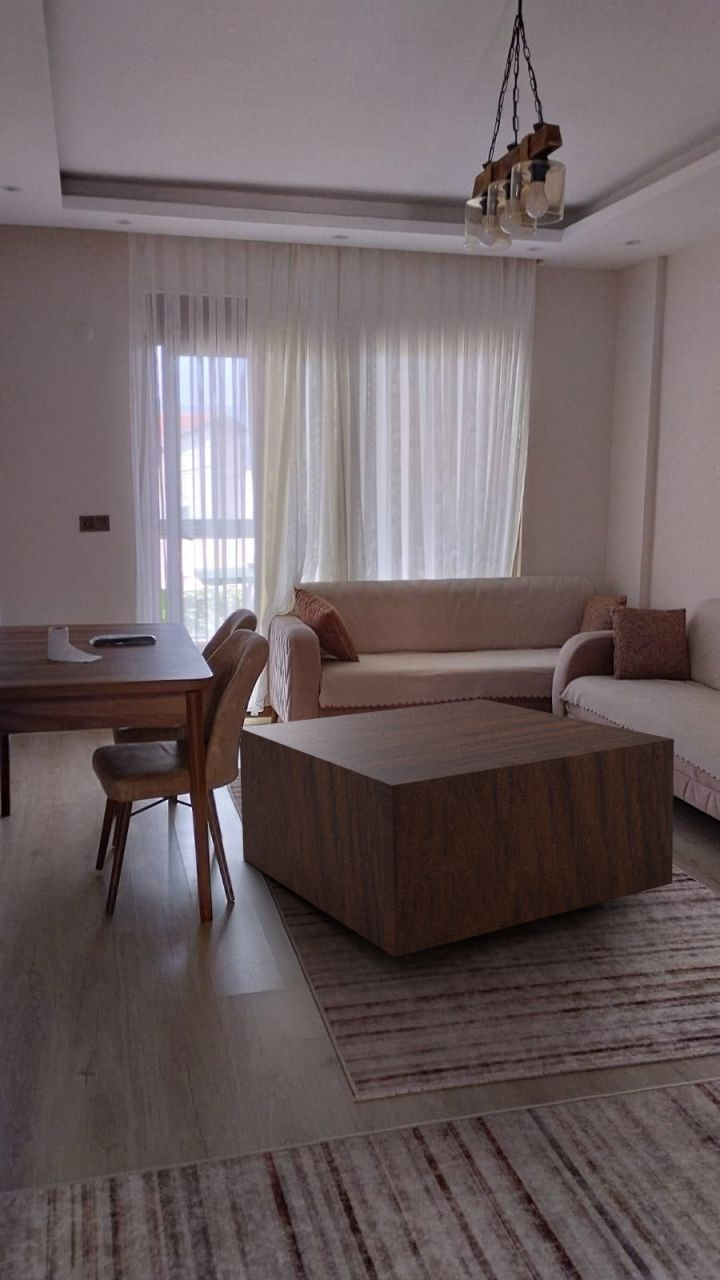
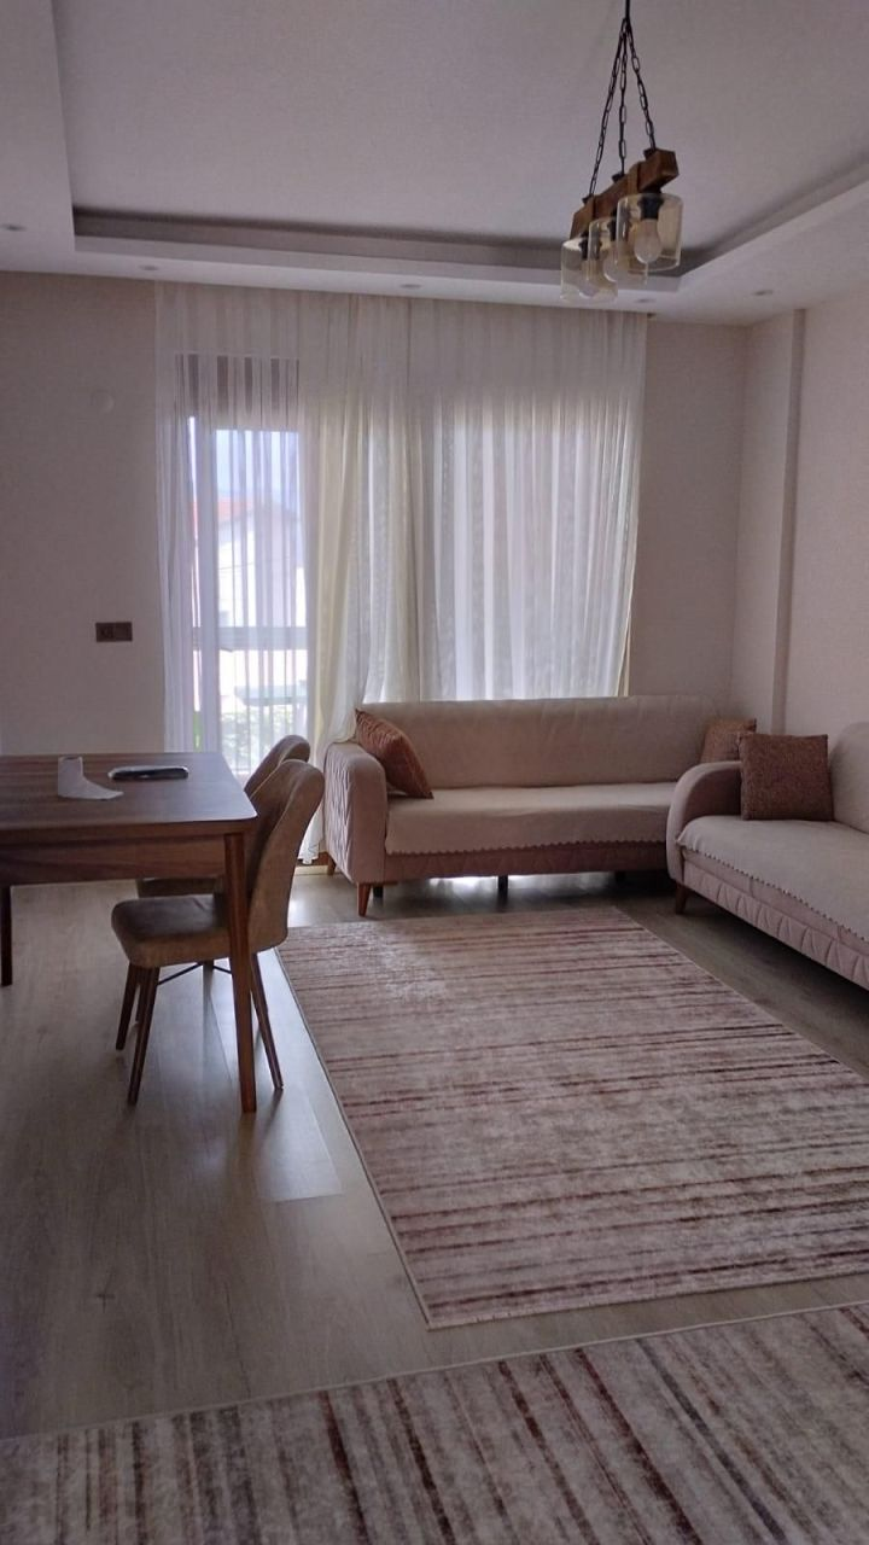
- coffee table (446, 802)
